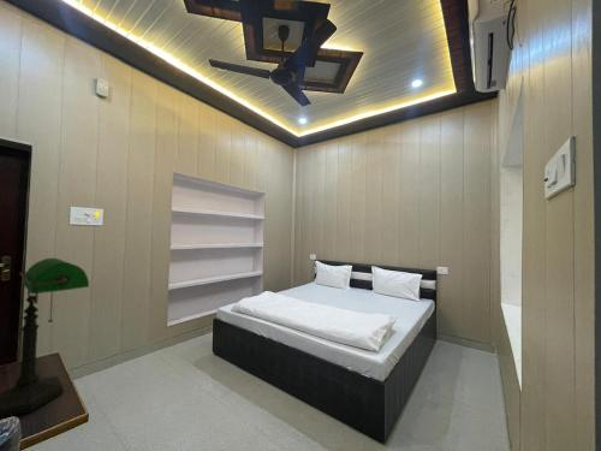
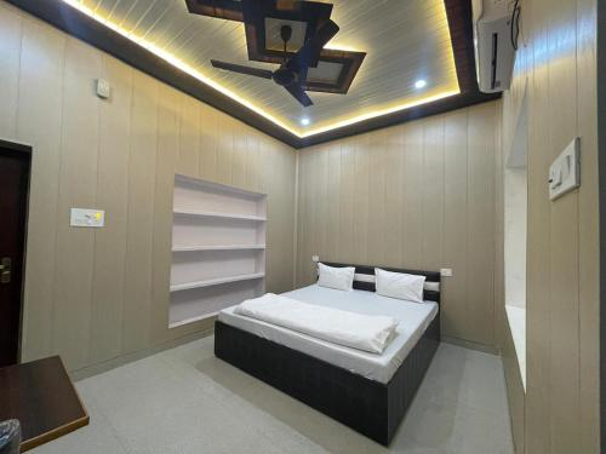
- desk lamp (37, 327)
